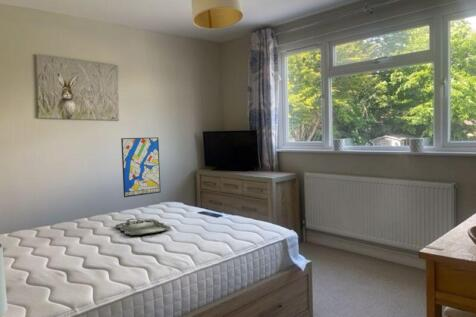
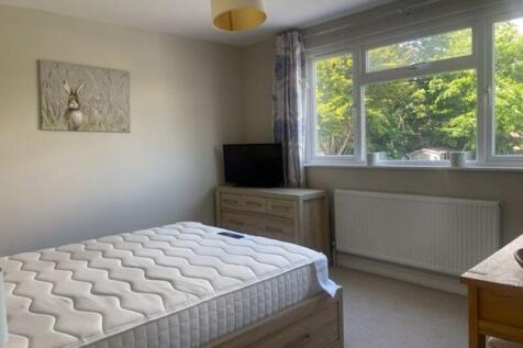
- serving tray (142, 226)
- wall art (141, 166)
